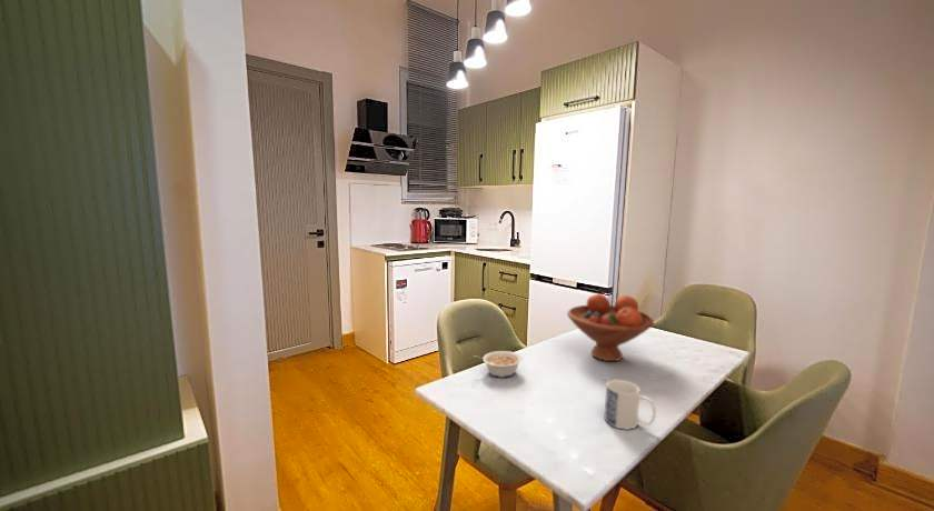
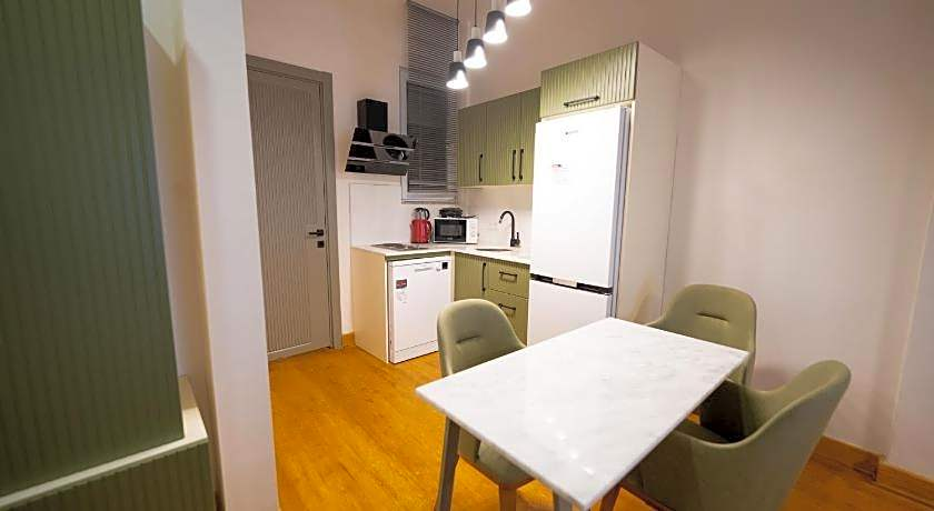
- fruit bowl (608, 328)
- legume (500, 363)
- mug (629, 405)
